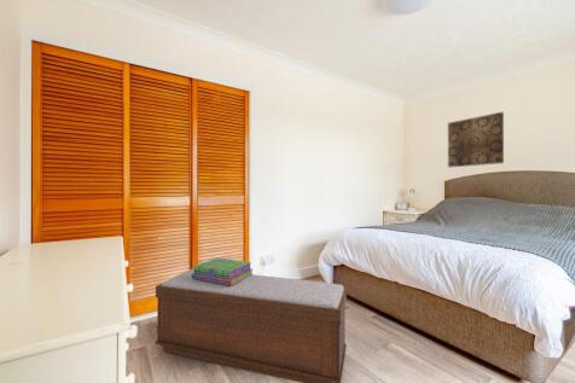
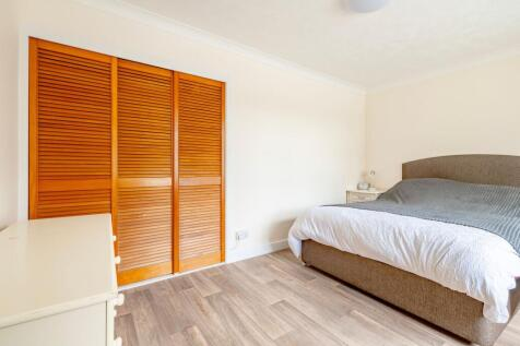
- wall art (474, 141)
- bench (250, 317)
- stack of books (222, 269)
